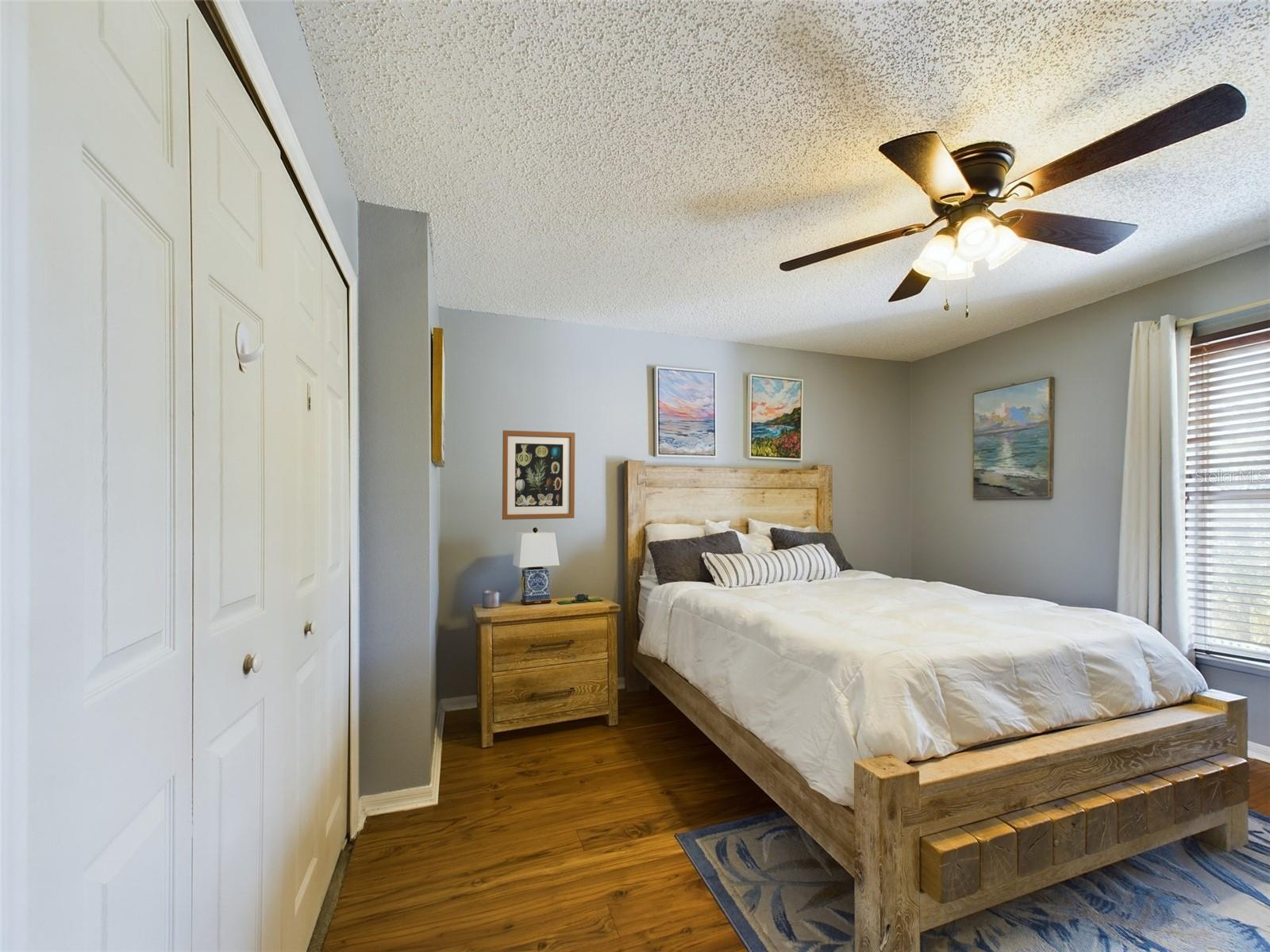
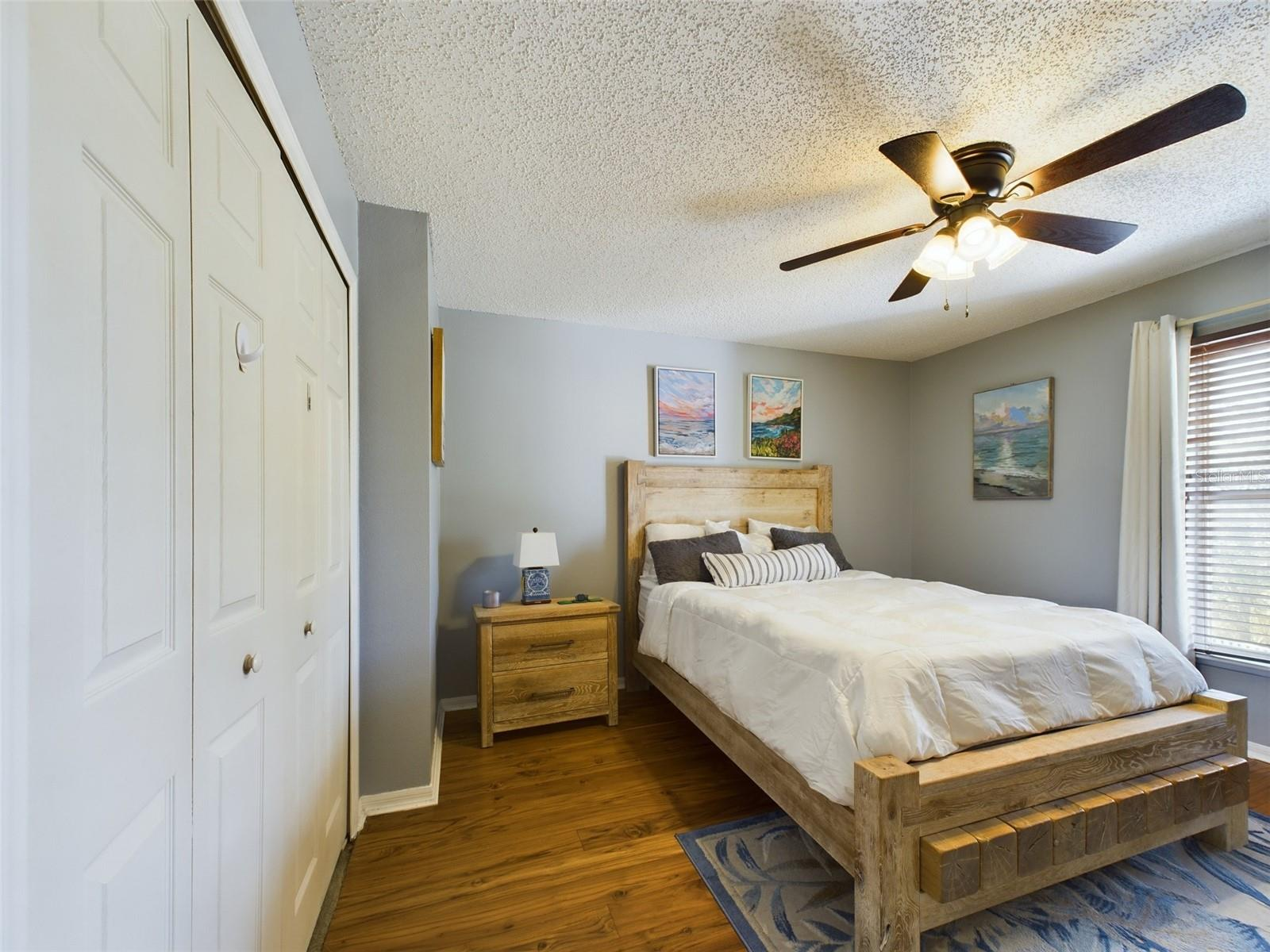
- wall art (539, 475)
